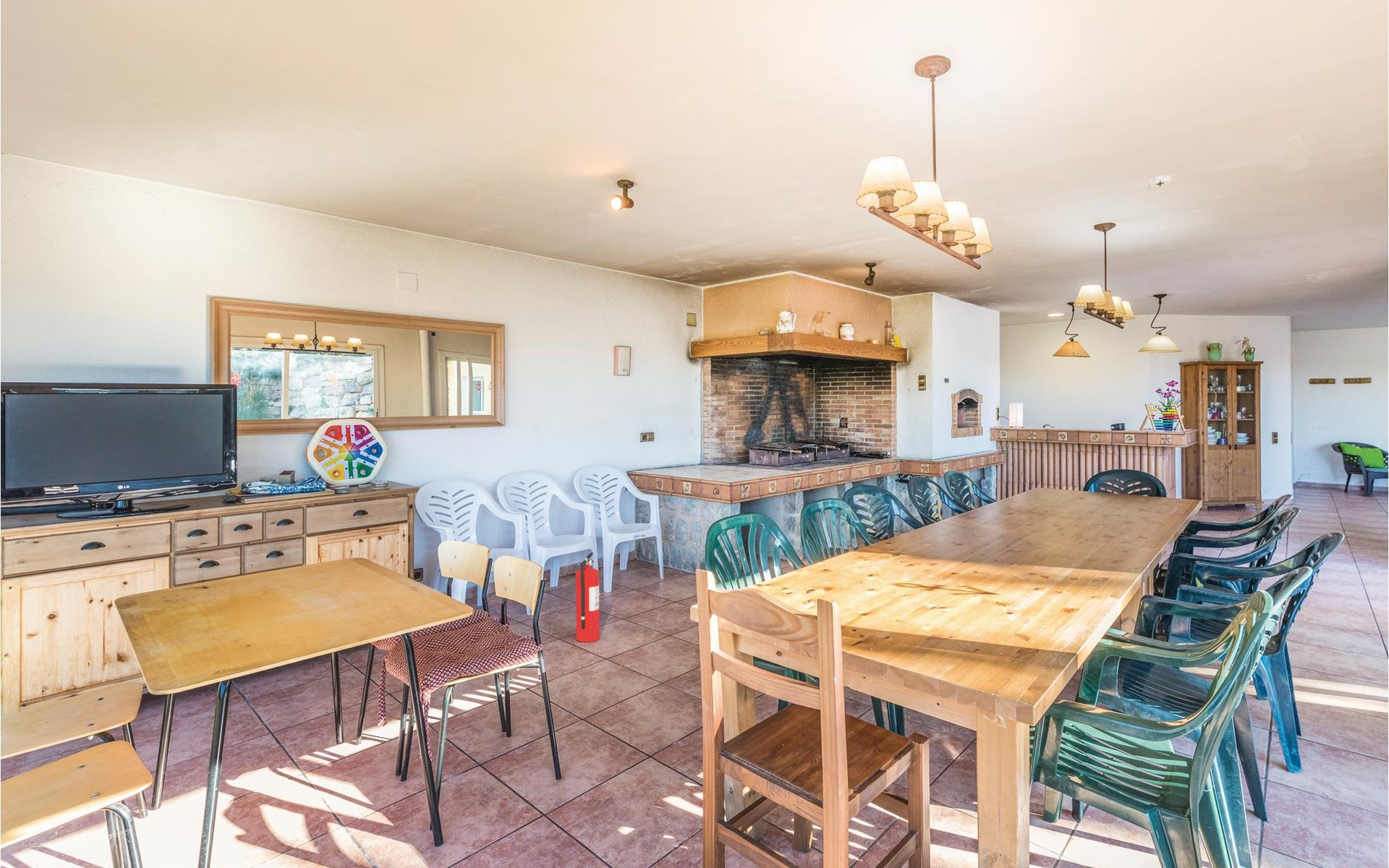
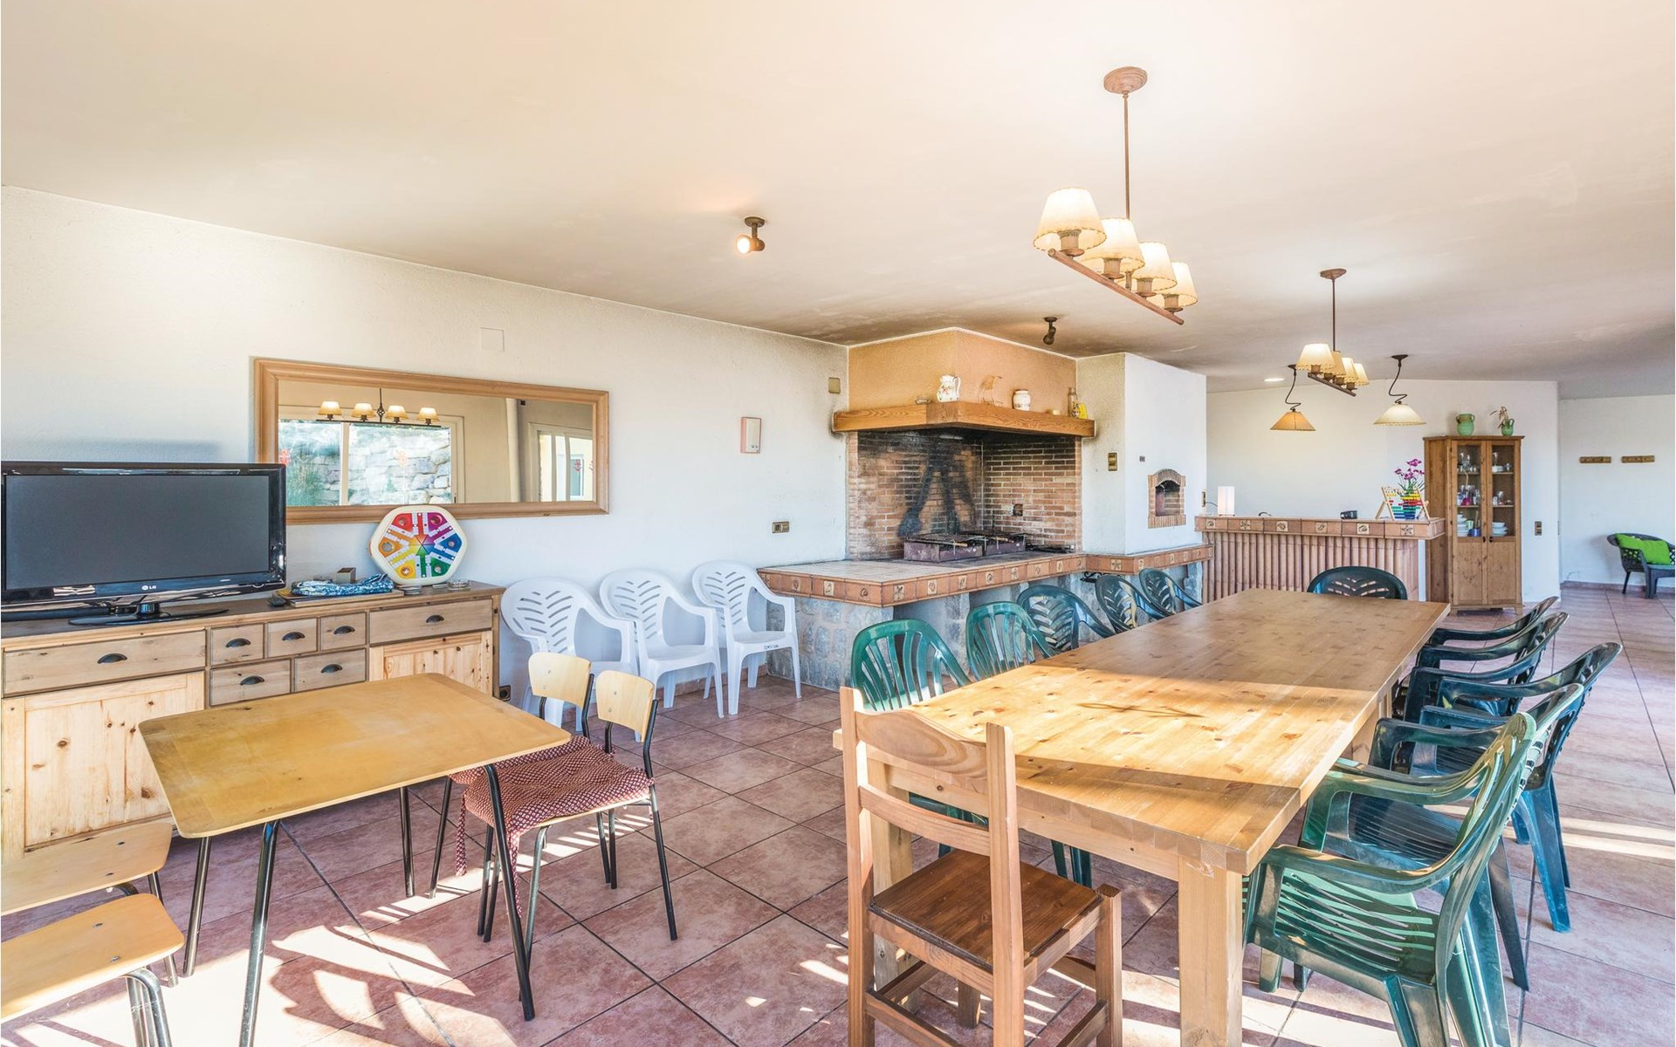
- smoke detector (1159, 182)
- fire extinguisher (587, 597)
